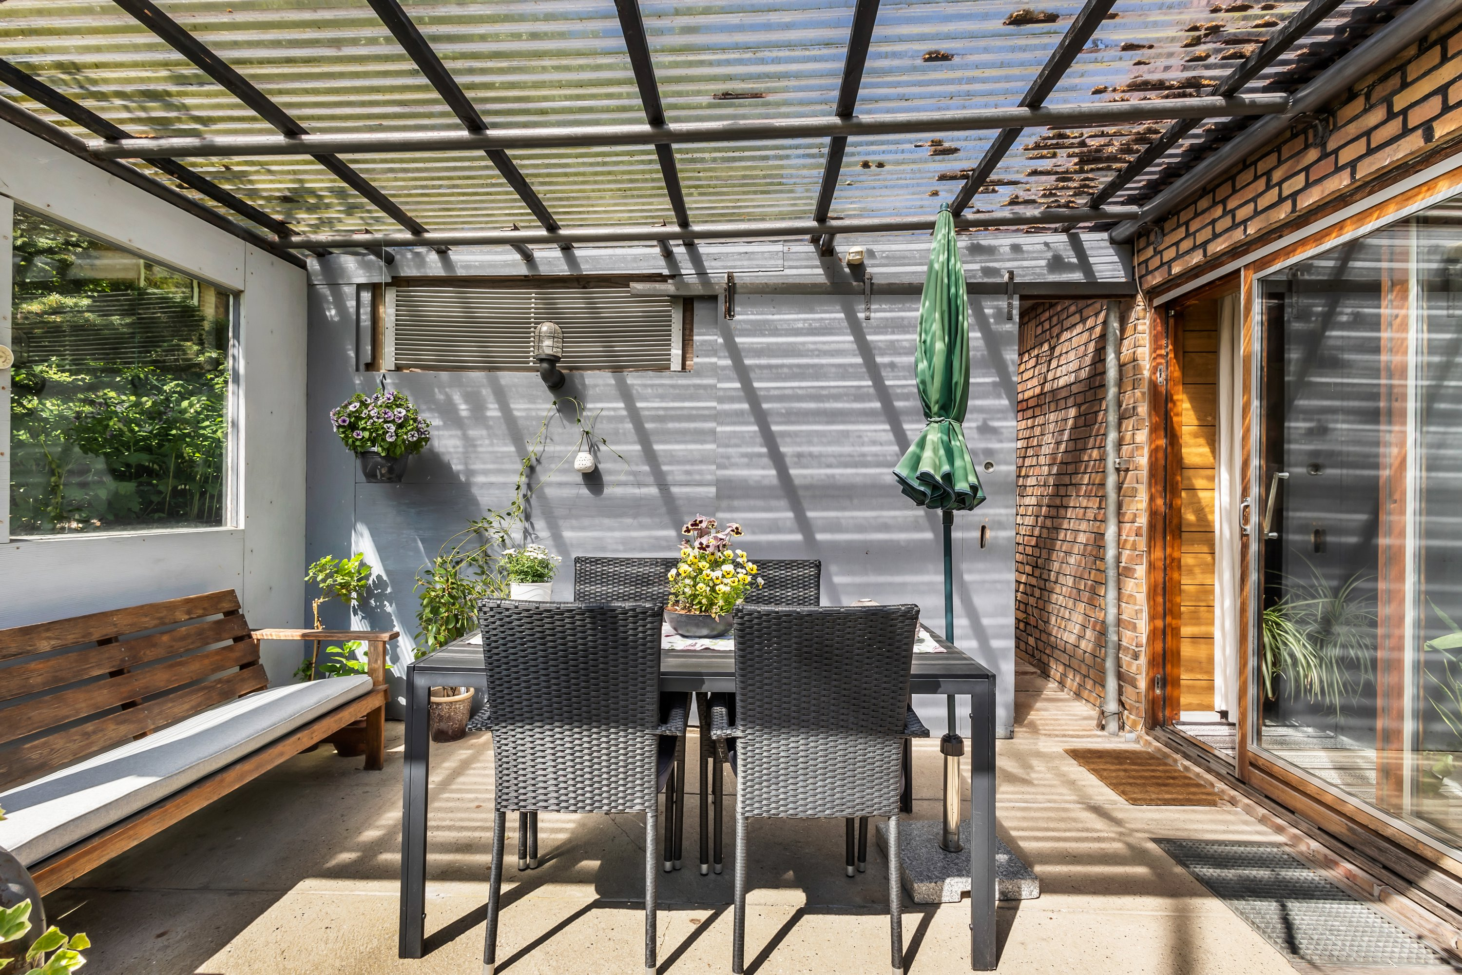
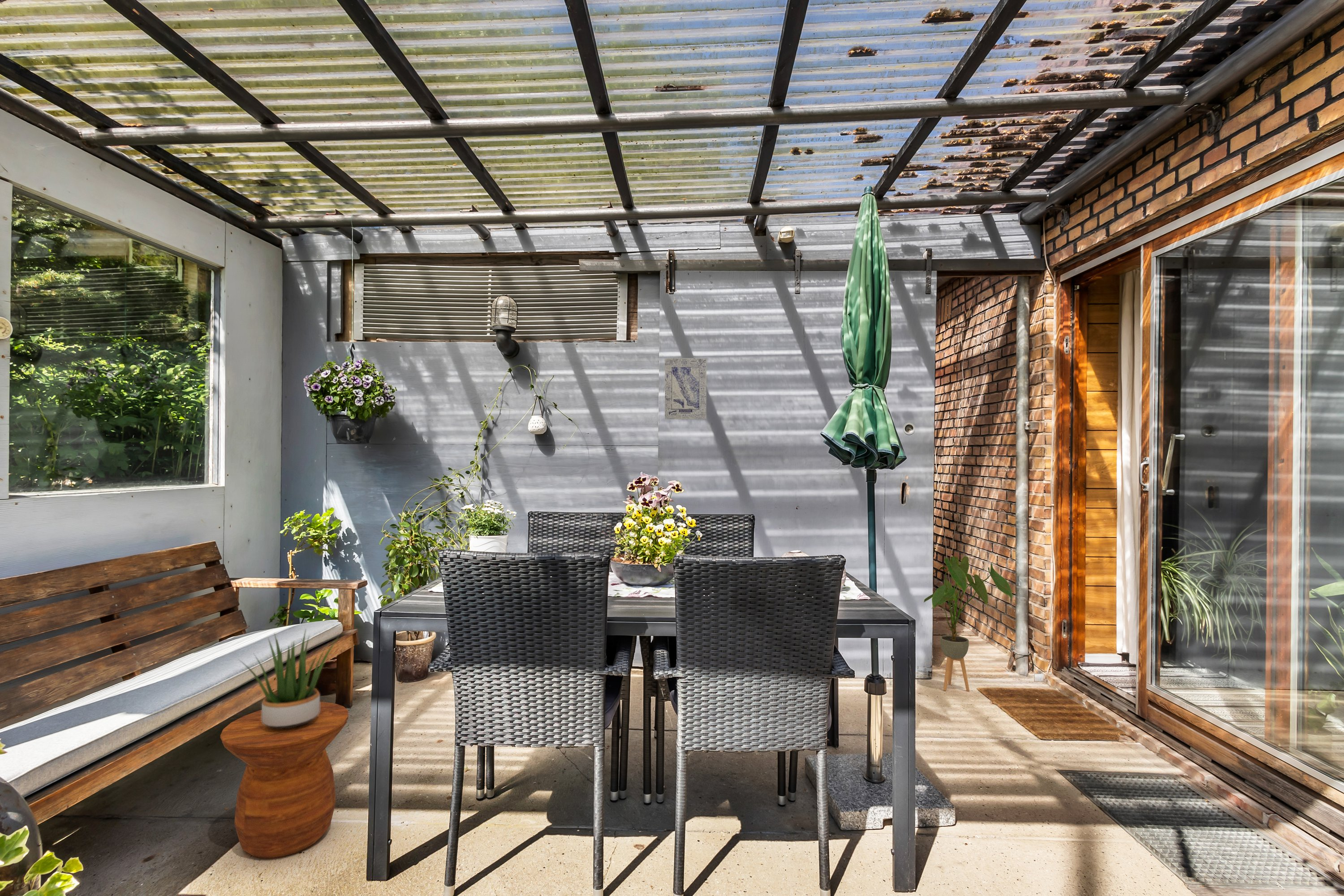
+ house plant (959, 621)
+ side table (287, 780)
+ wall art (685, 388)
+ potted plant (291, 678)
